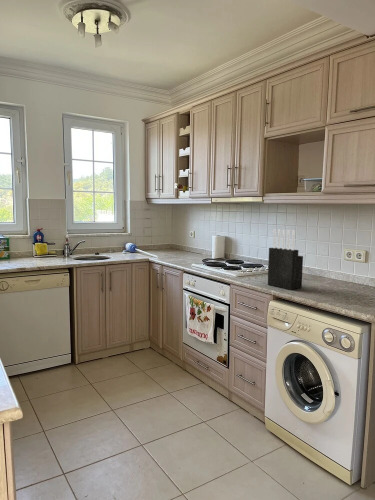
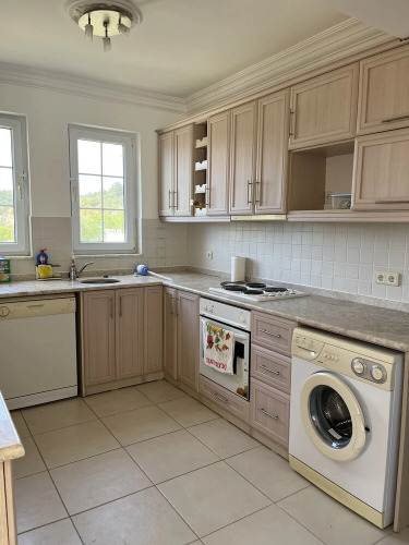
- knife block (286, 257)
